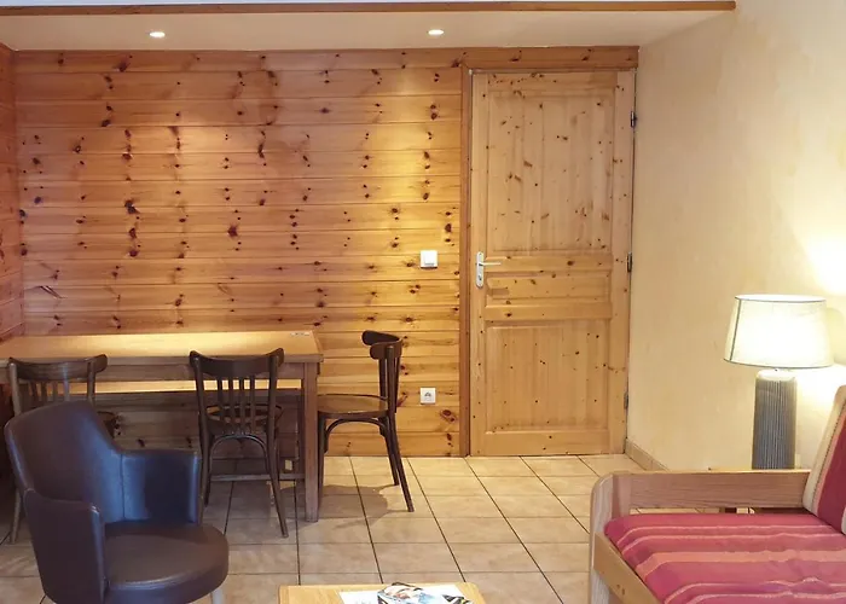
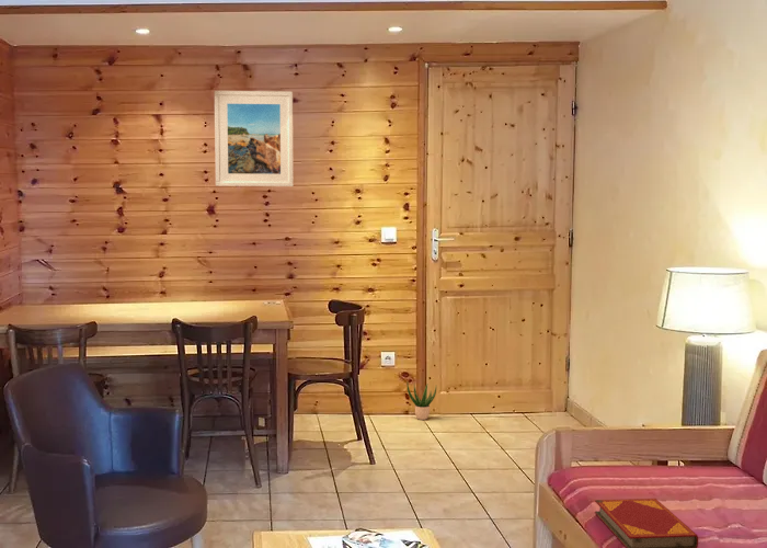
+ potted plant (422, 398)
+ hardback book (643, 523)
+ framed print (253, 138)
